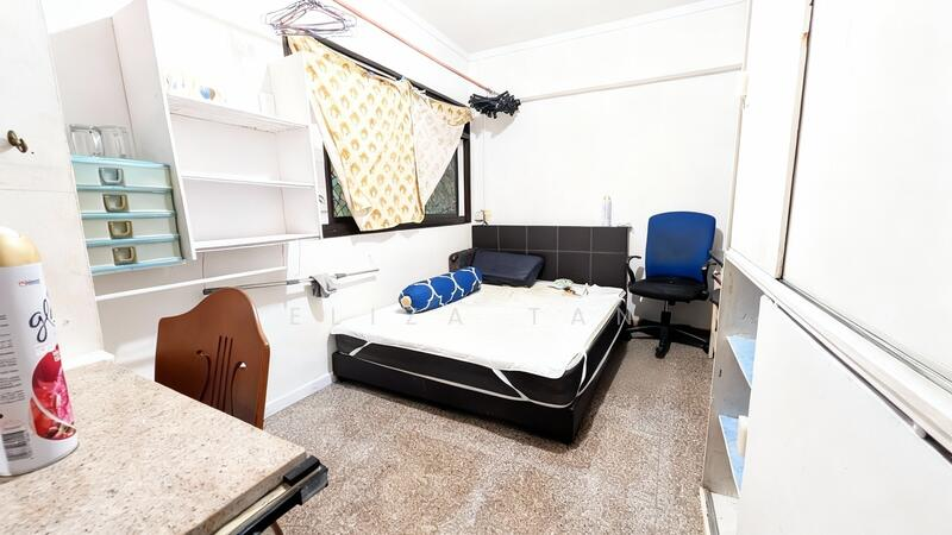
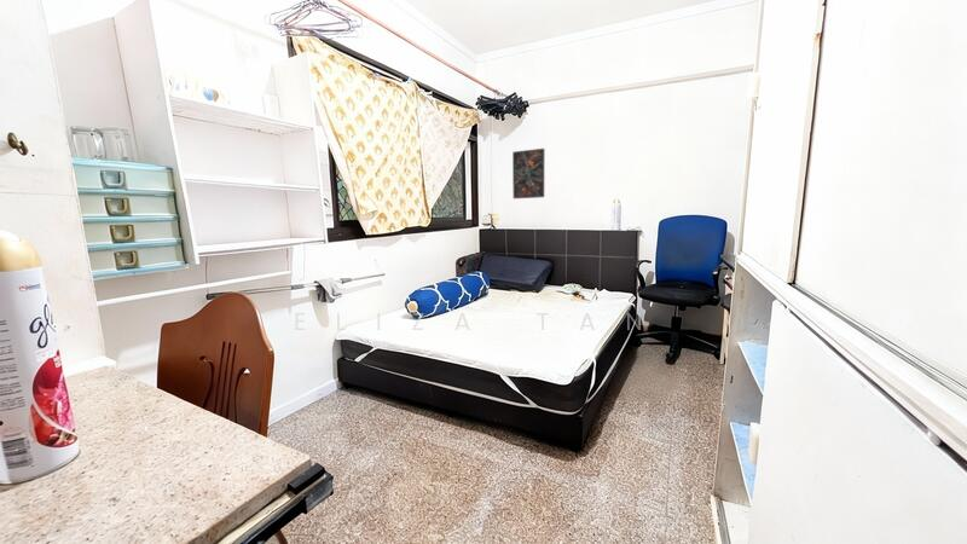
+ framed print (528, 174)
